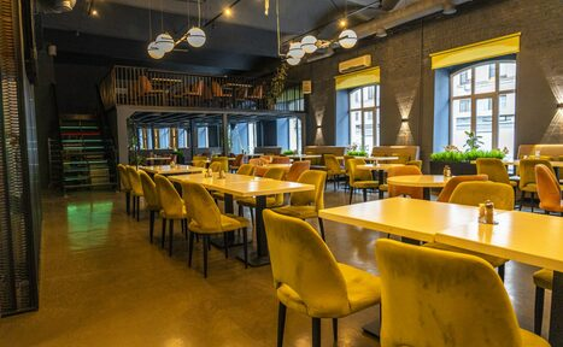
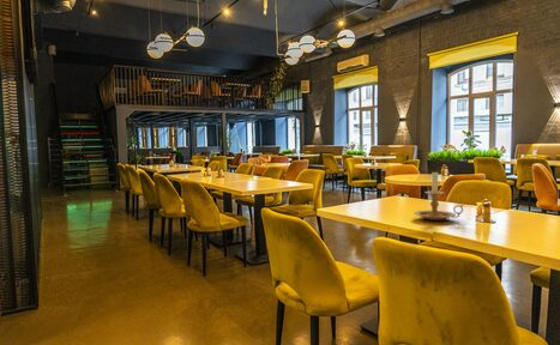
+ candle holder (434, 194)
